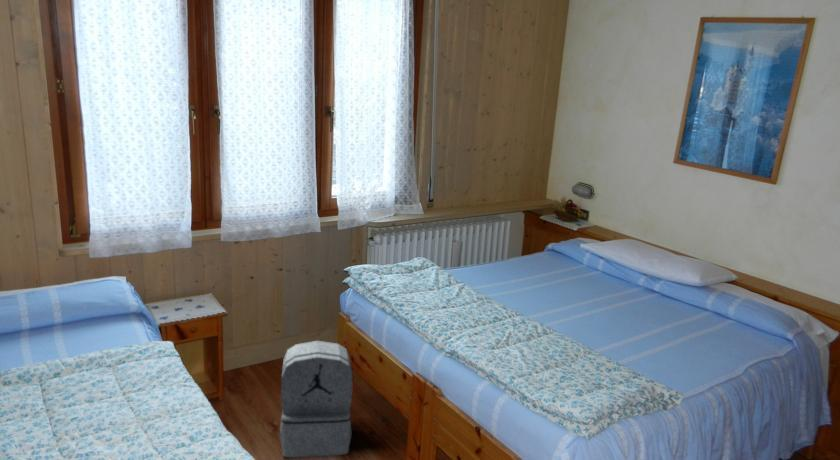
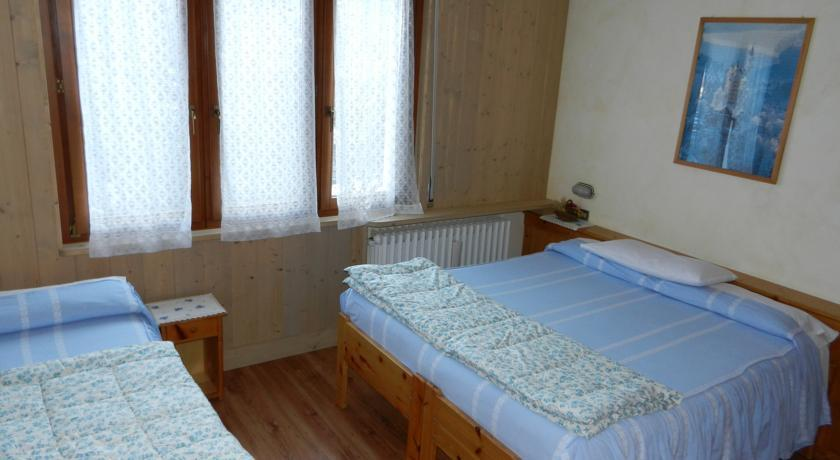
- backpack (316, 392)
